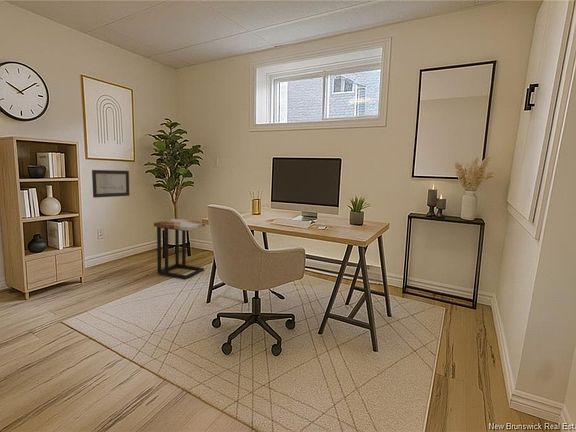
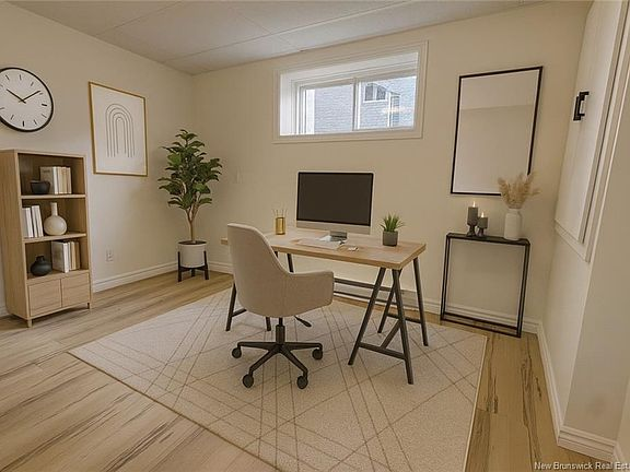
- side table (178, 247)
- wall art (111, 183)
